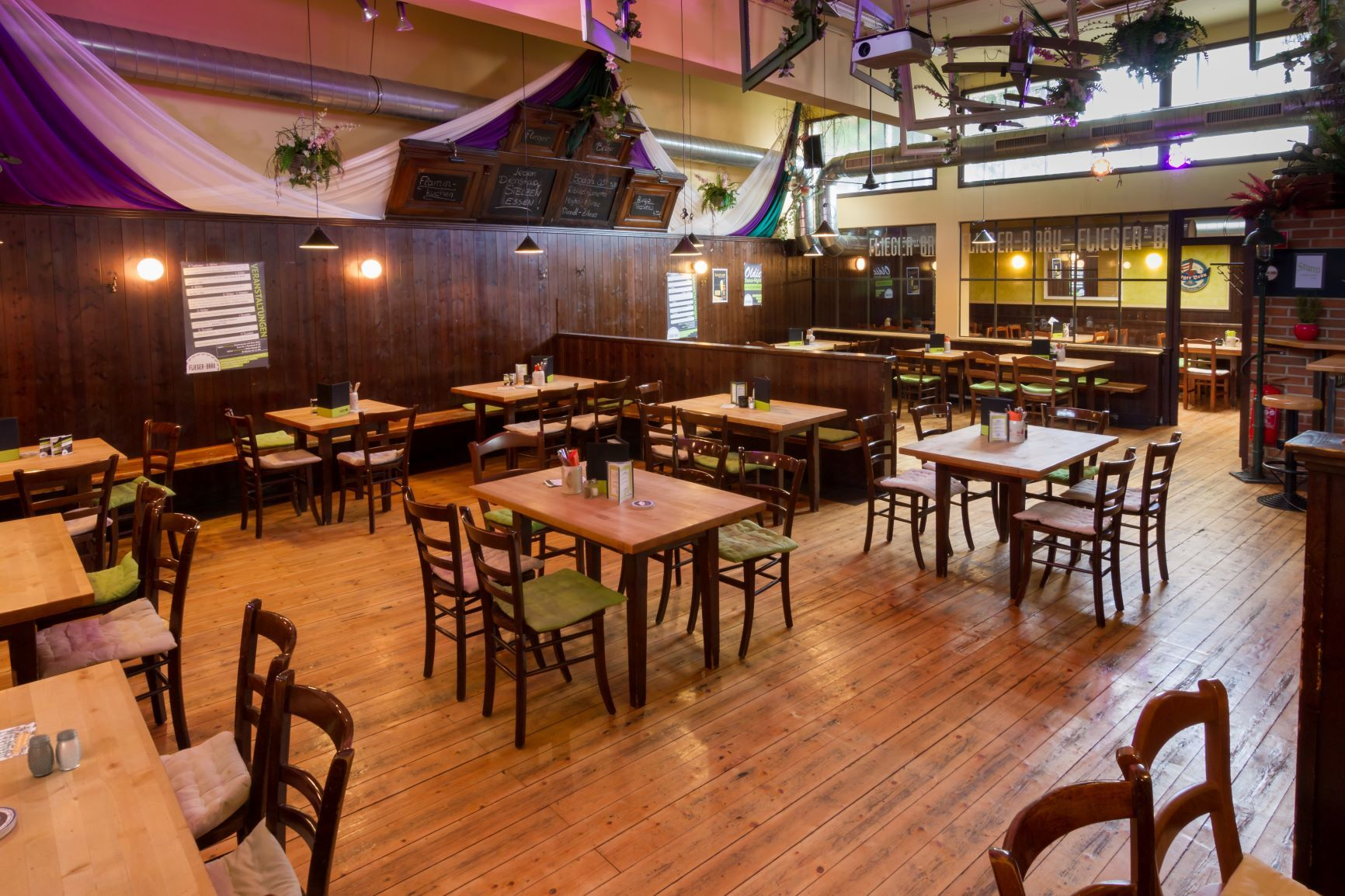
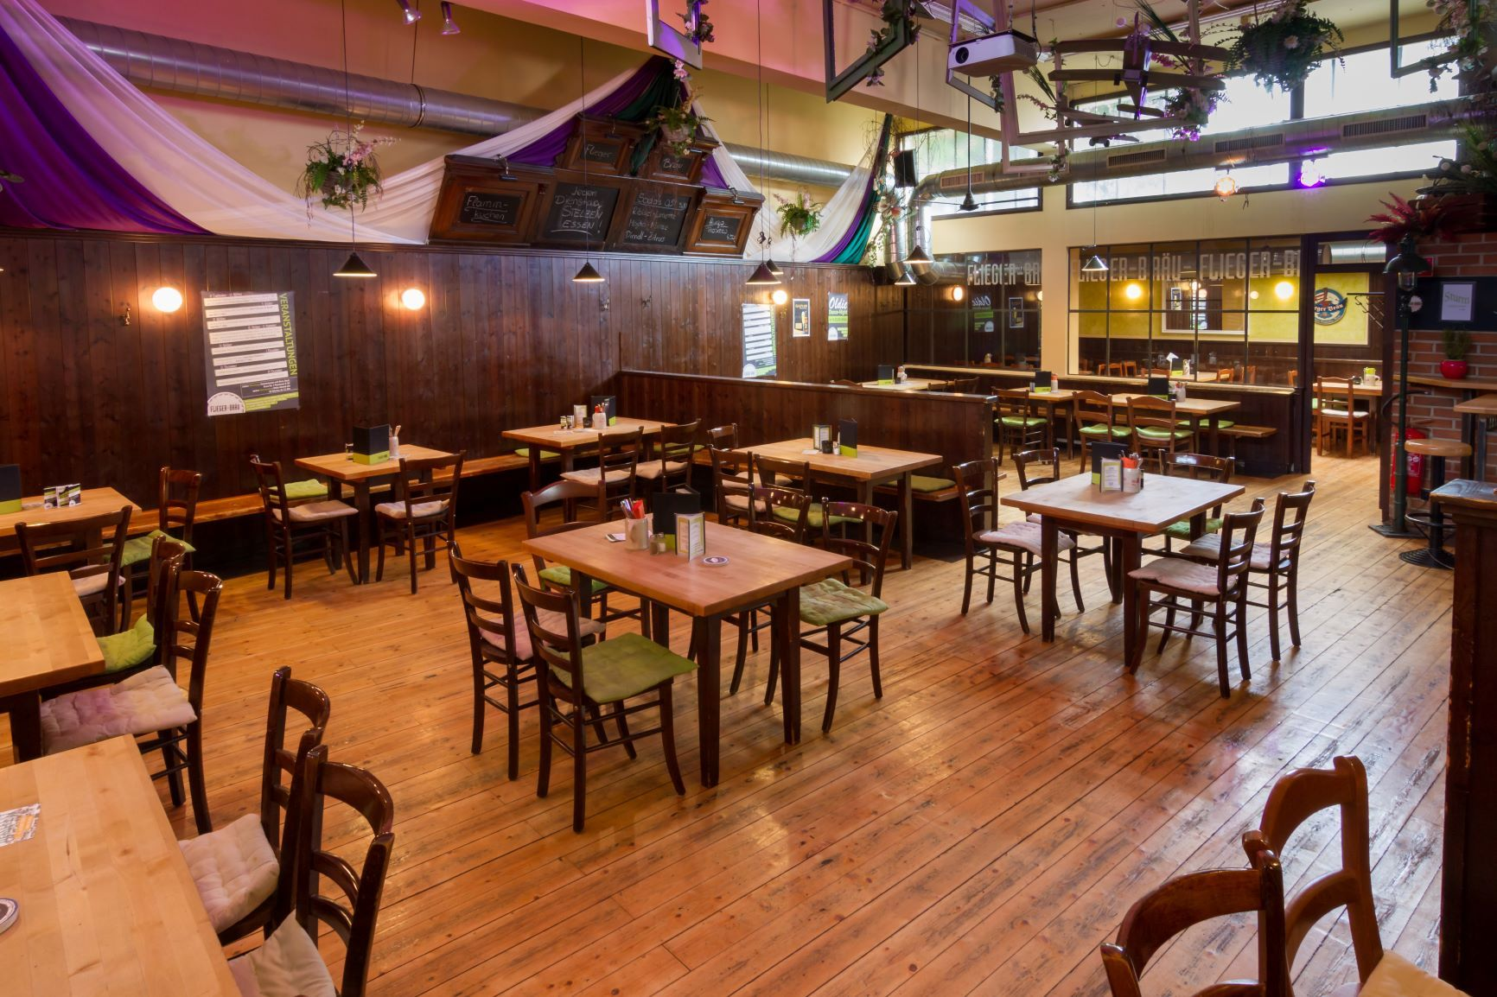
- salt and pepper shaker (55, 752)
